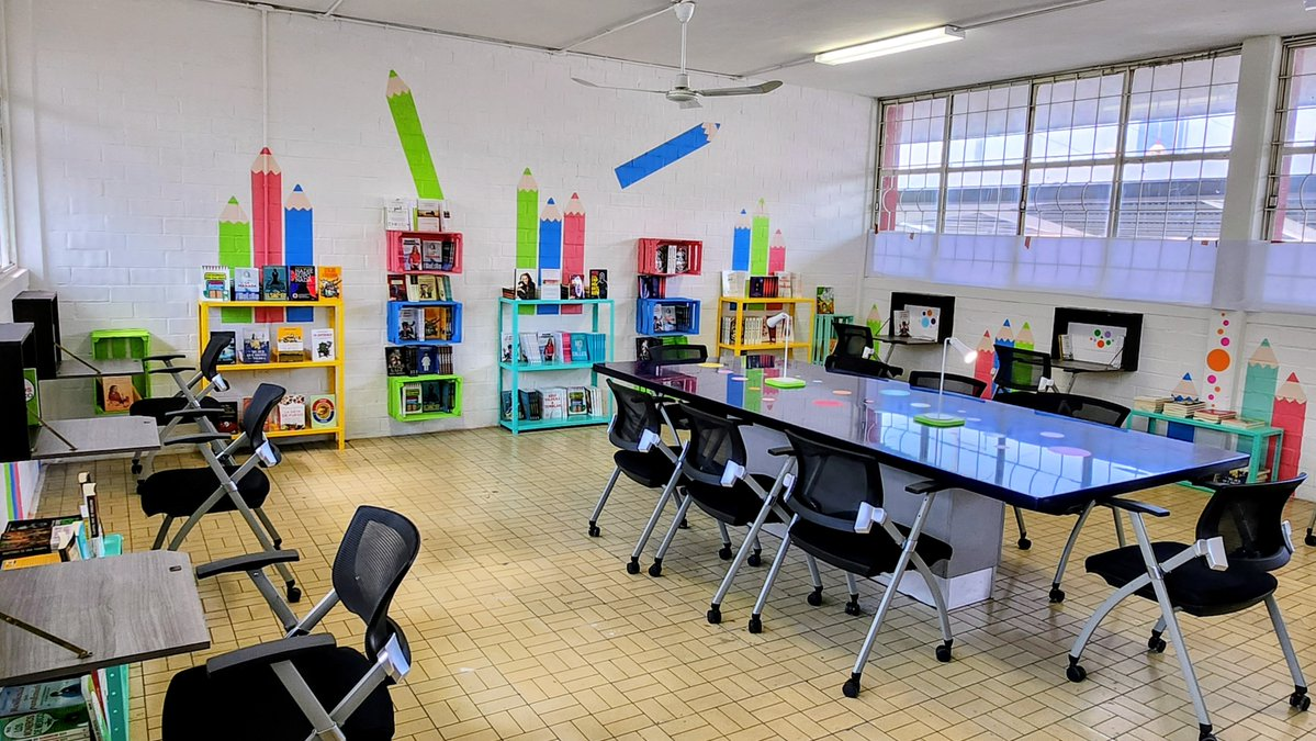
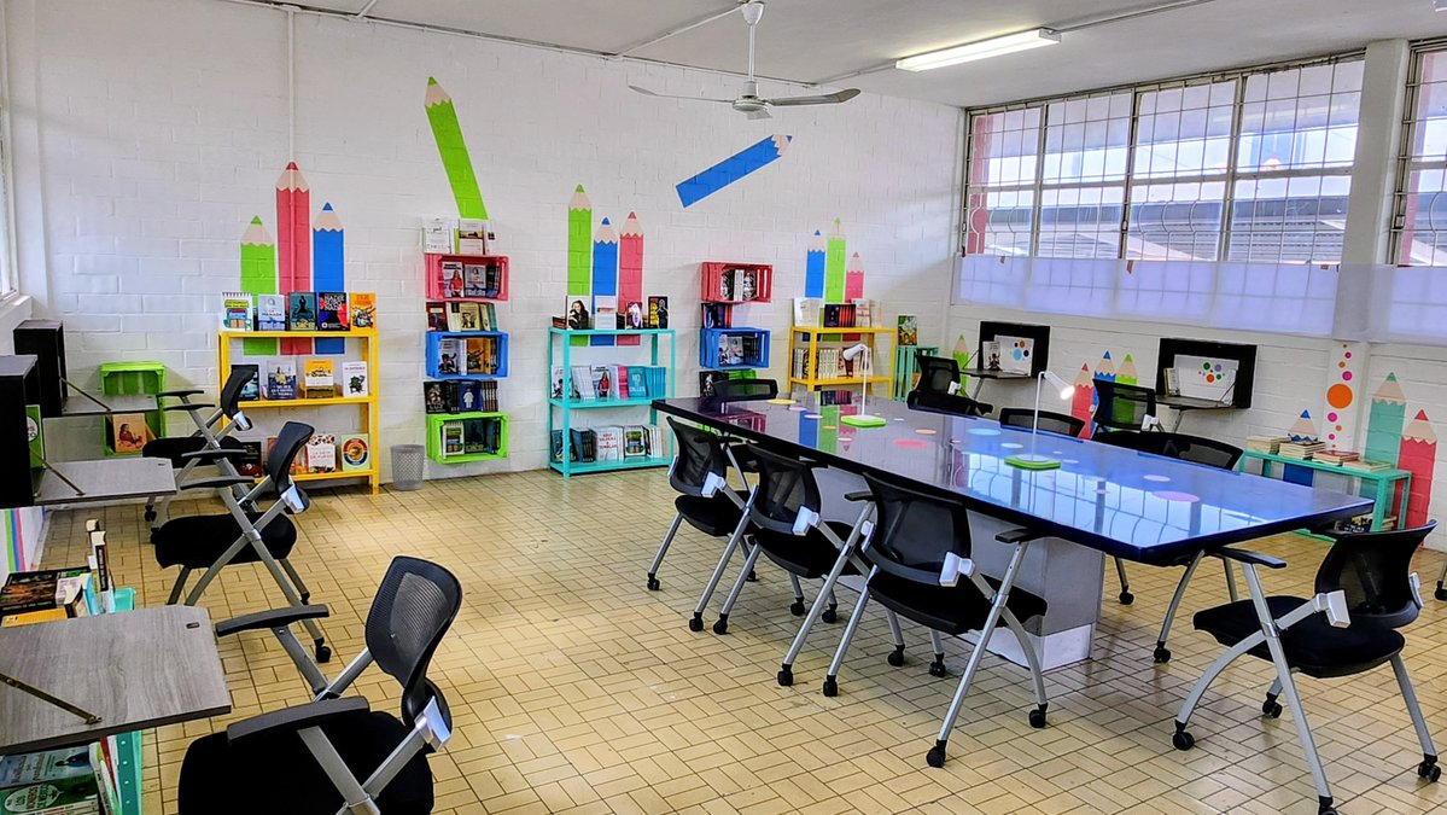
+ wastebasket (407, 467)
